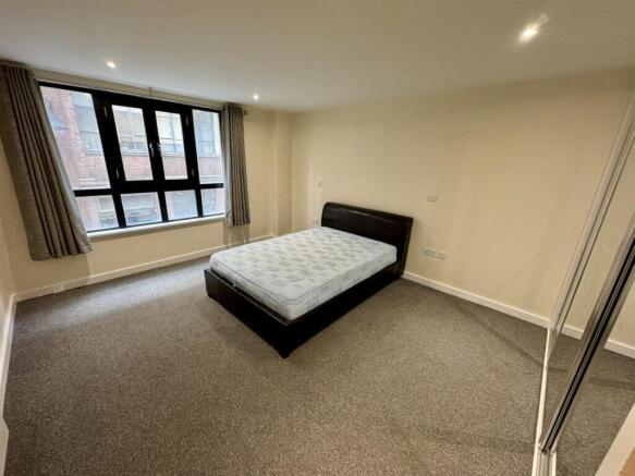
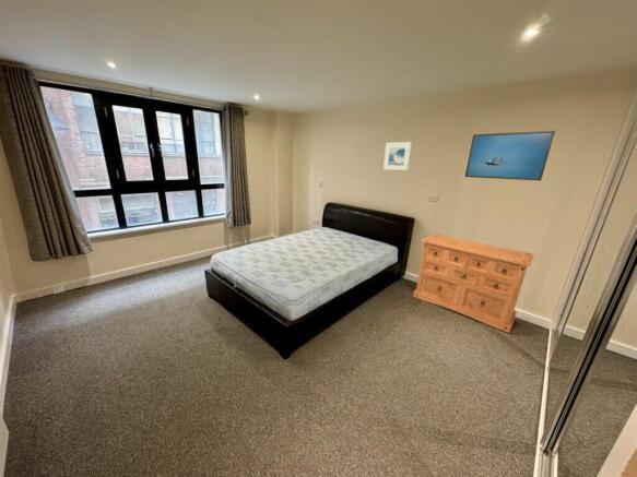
+ dresser (467, 277)
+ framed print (397, 156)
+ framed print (505, 156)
